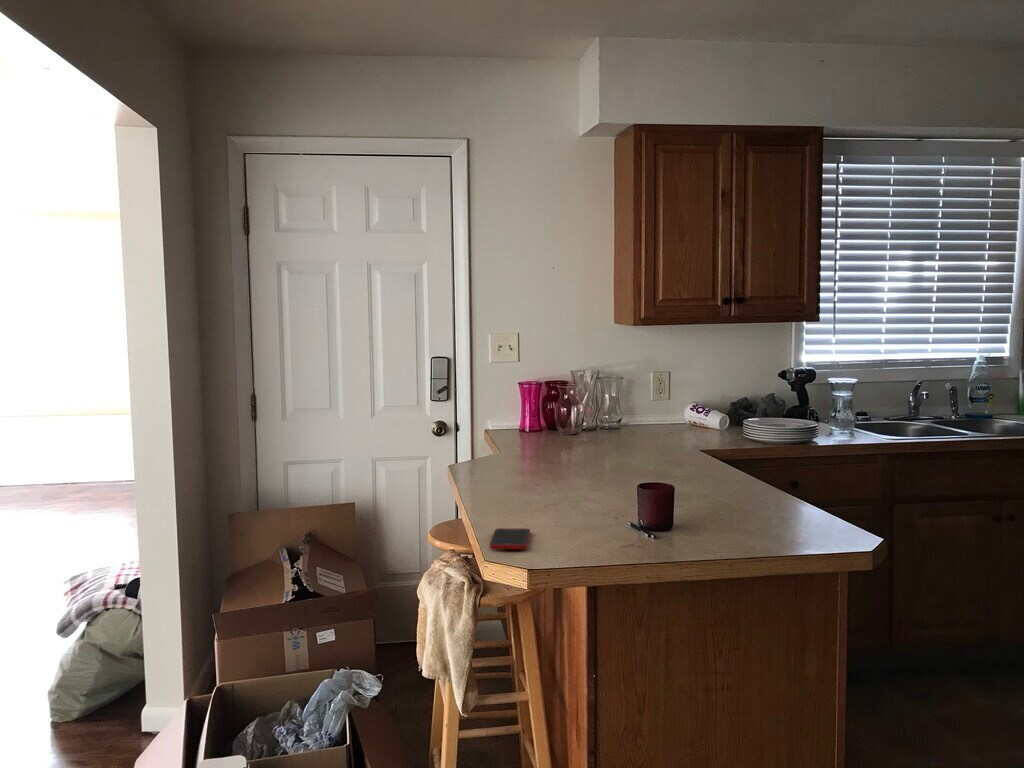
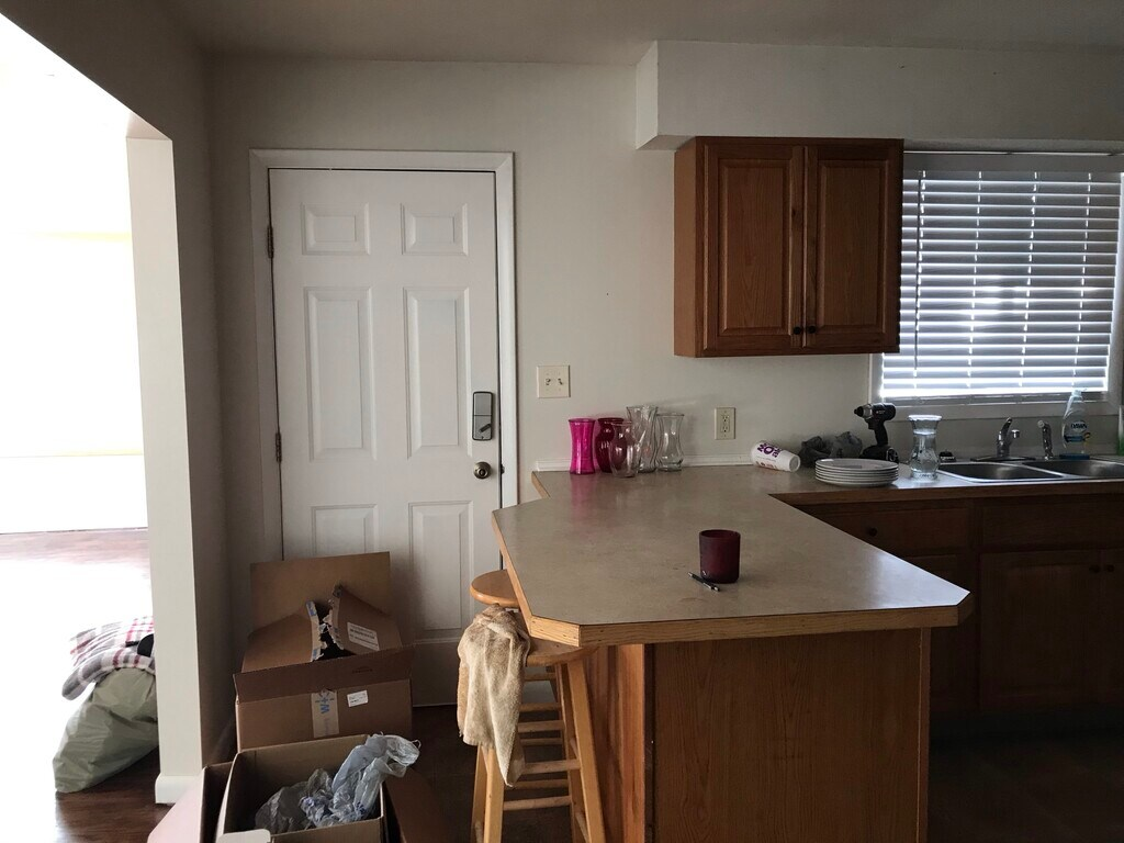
- cell phone (510, 538)
